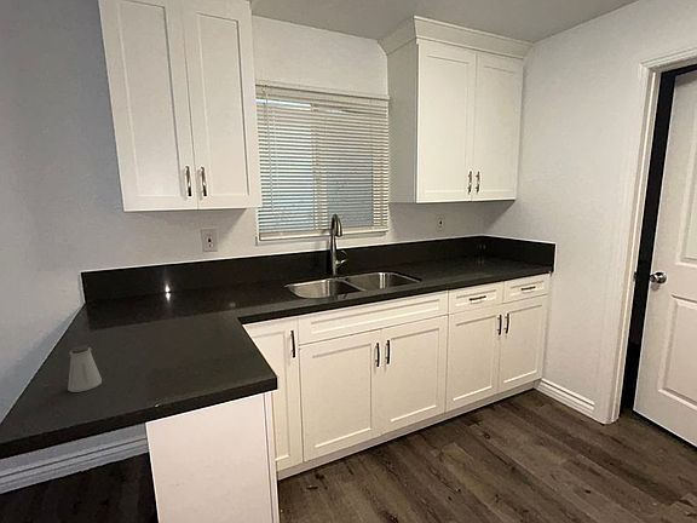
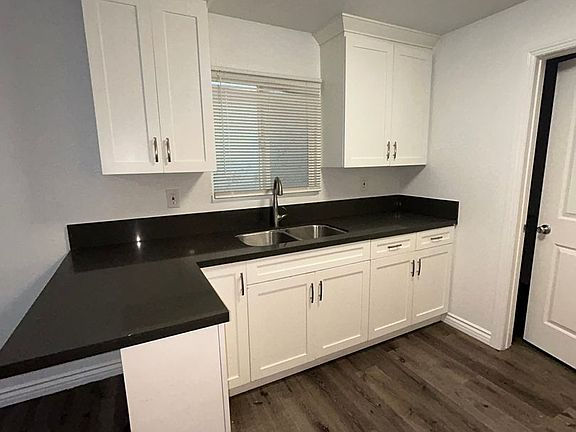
- saltshaker (82, 366)
